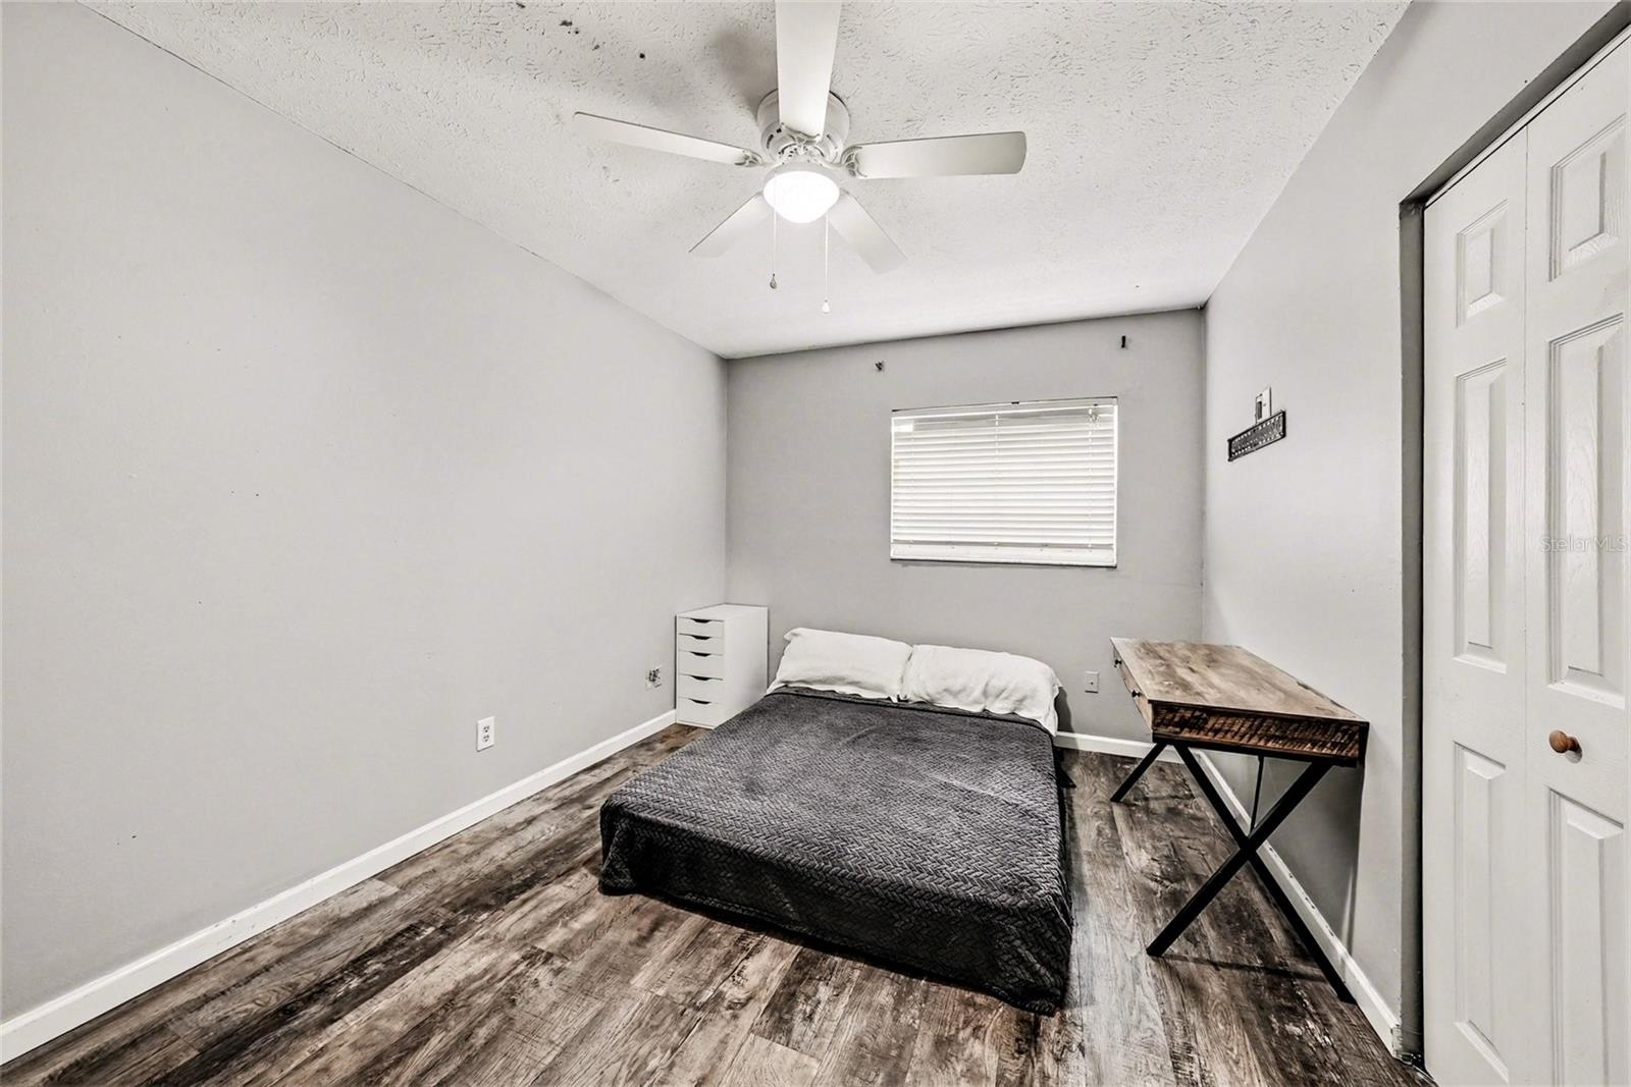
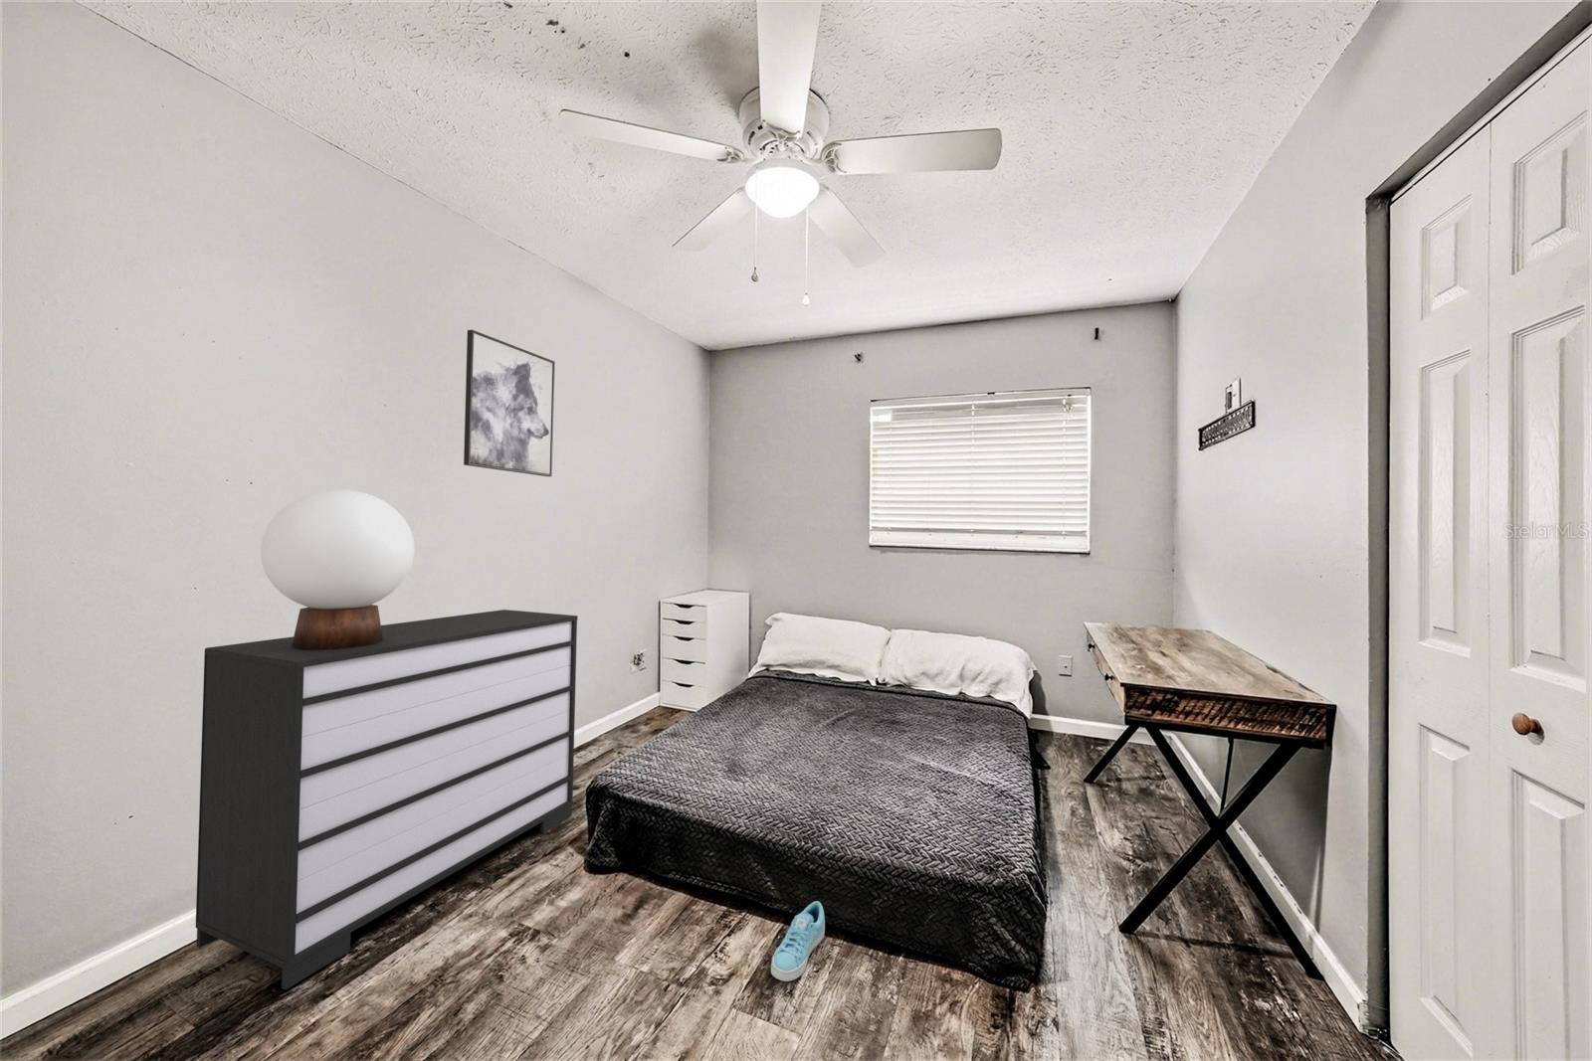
+ wall art (513, 409)
+ dresser (424, 747)
+ table lamp (341, 565)
+ sneaker (797, 934)
